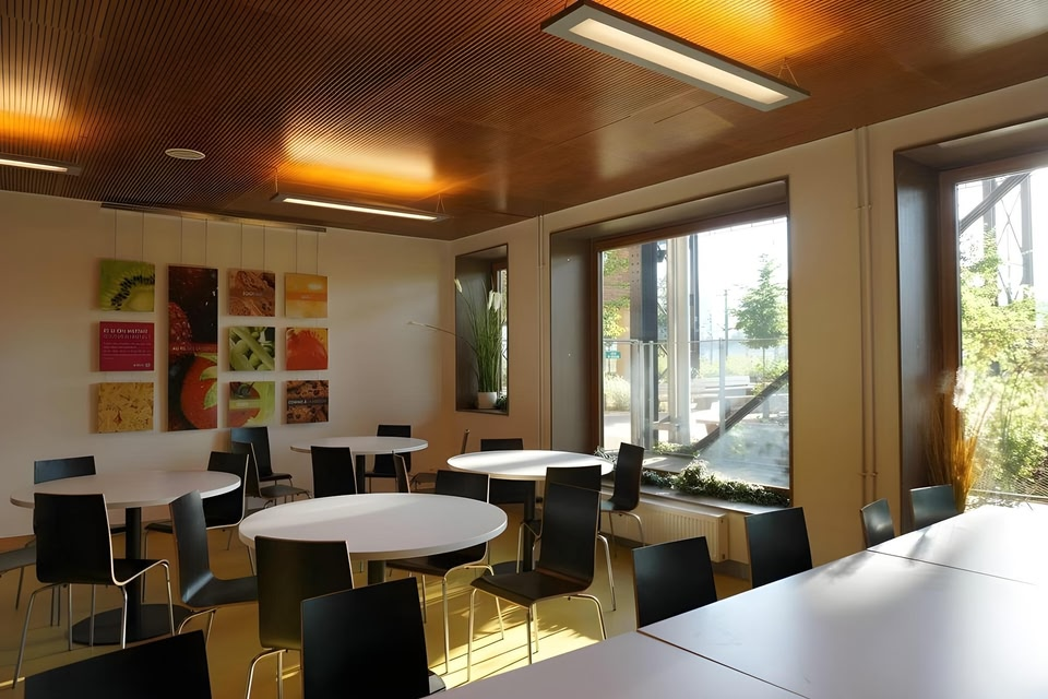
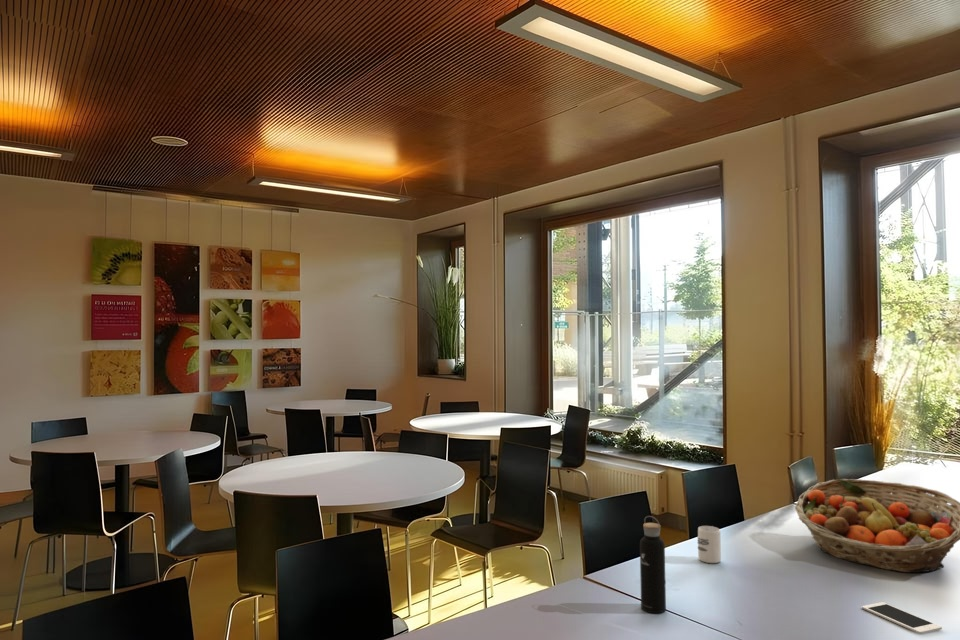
+ water bottle (652, 562)
+ cup (709, 544)
+ fruit basket (877, 522)
+ cell phone (900, 617)
